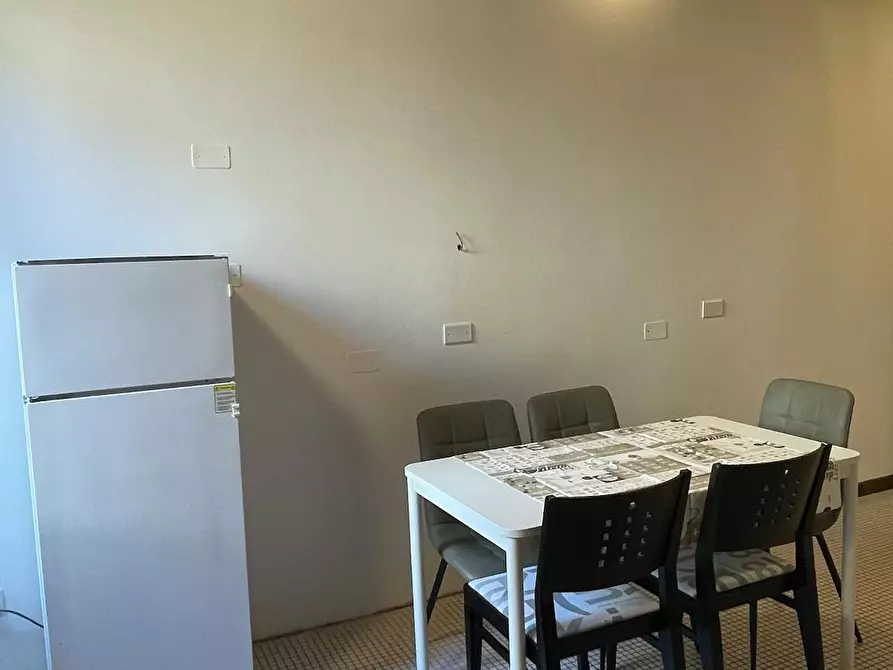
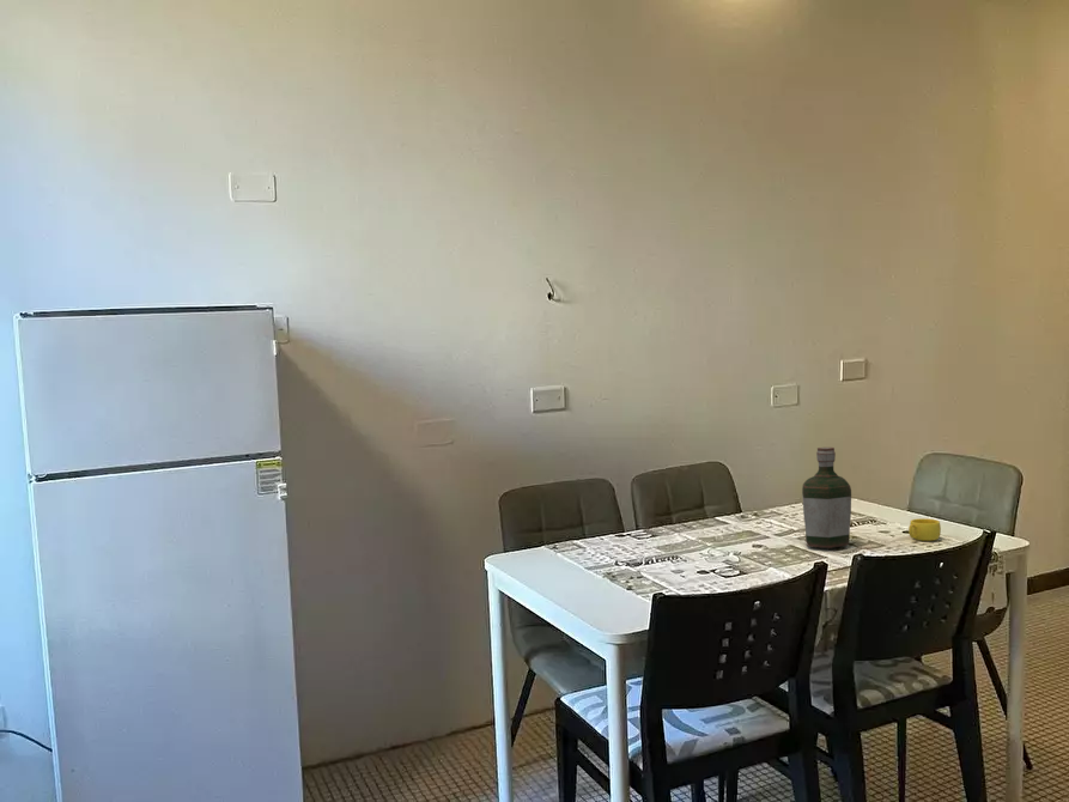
+ bottle (826, 497)
+ cup (922, 530)
